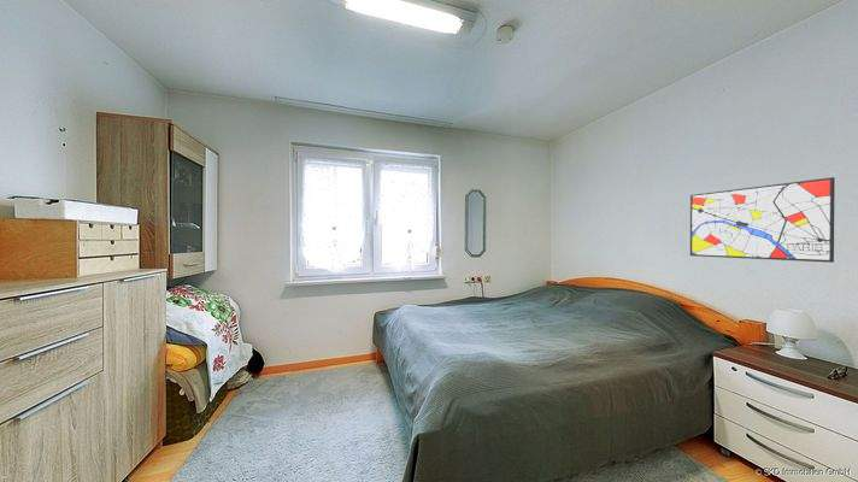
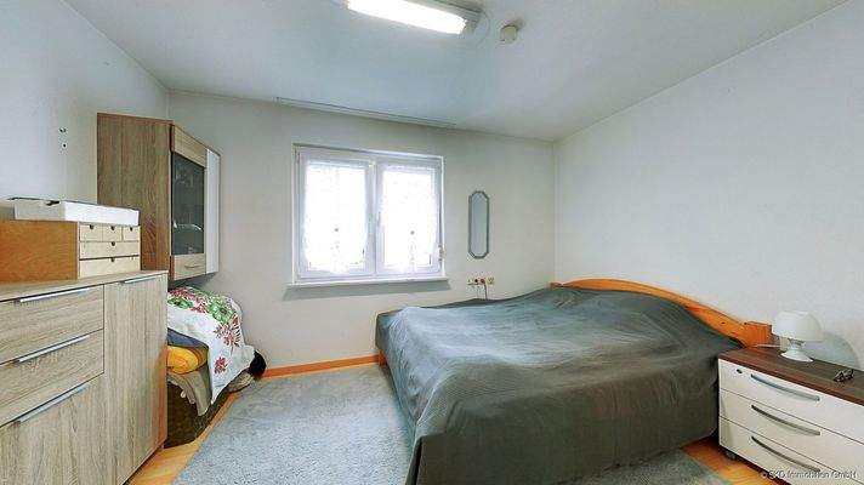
- wall art (750, 223)
